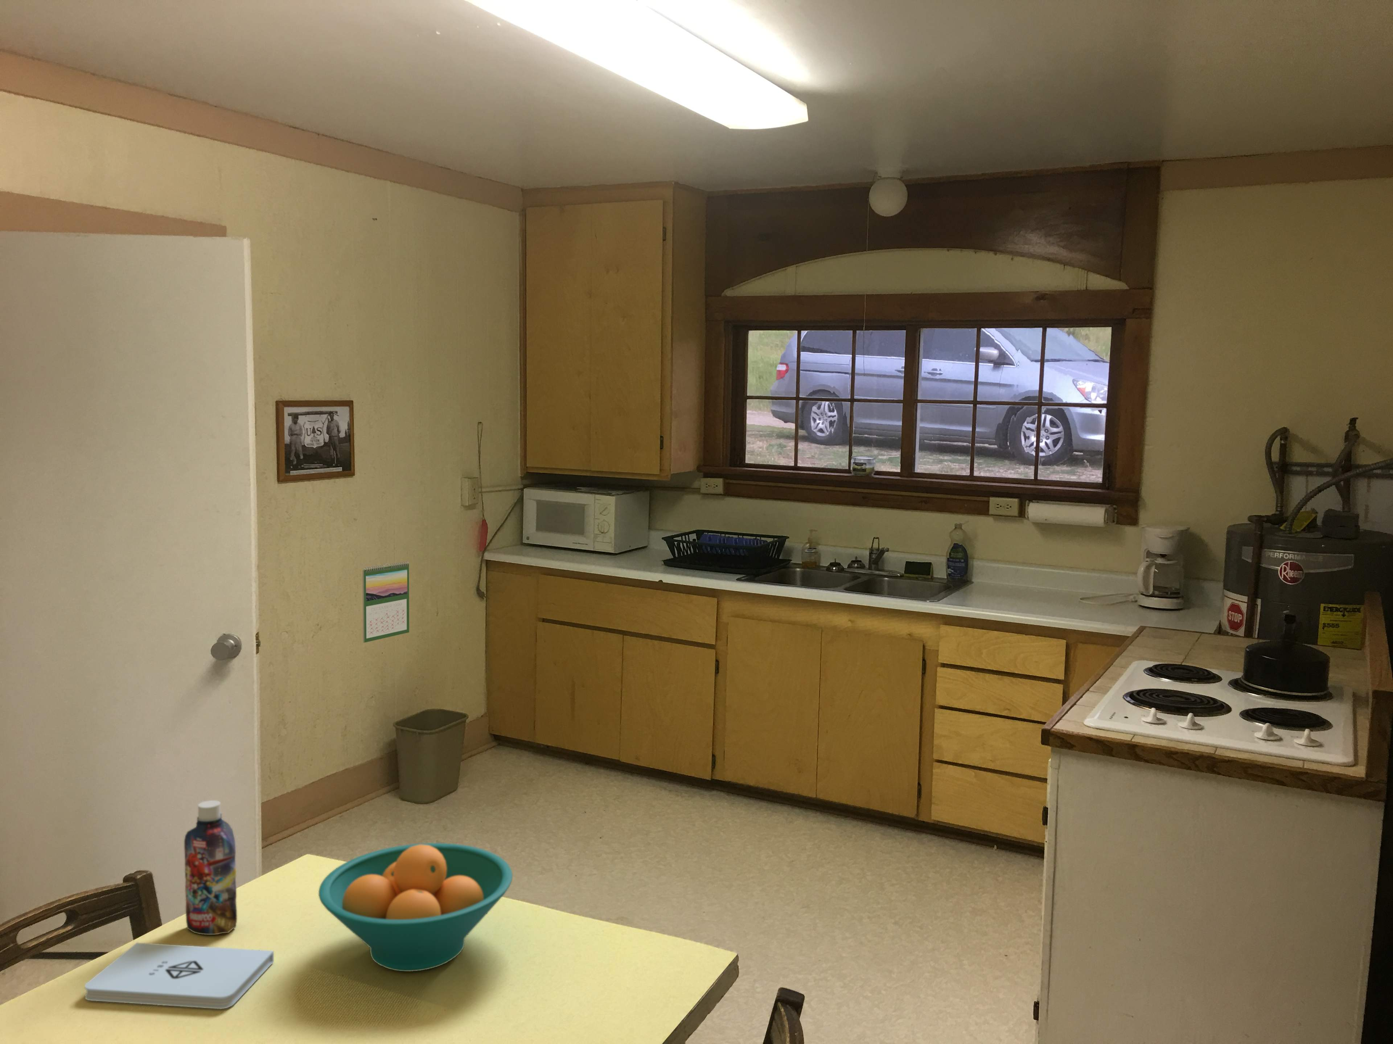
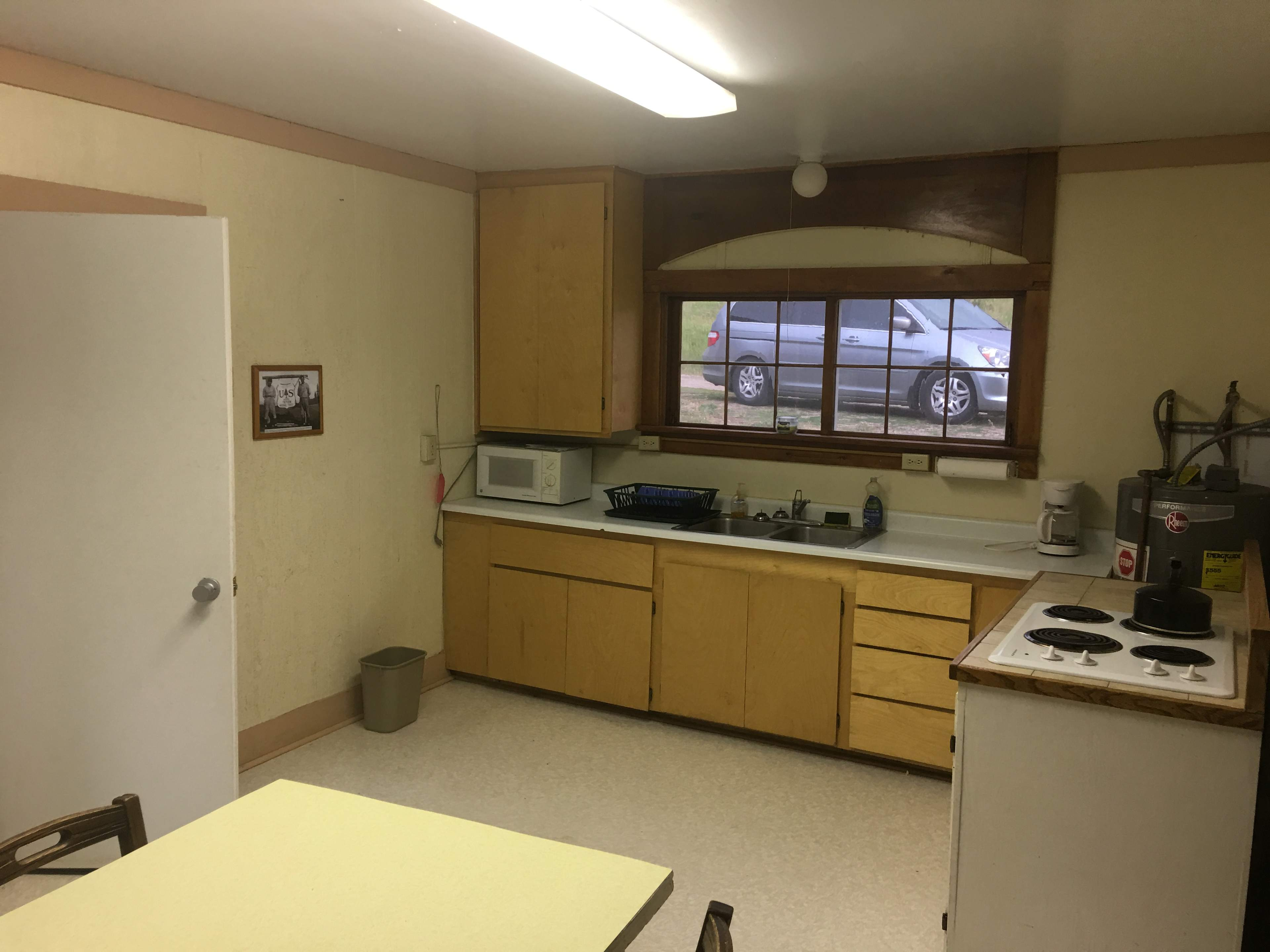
- fruit bowl (418, 899)
- bottle (209, 866)
- calendar (386, 600)
- notepad (181, 975)
